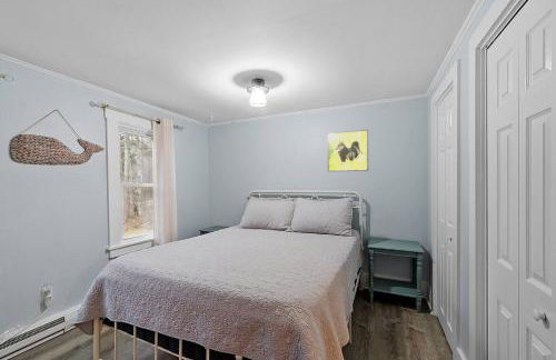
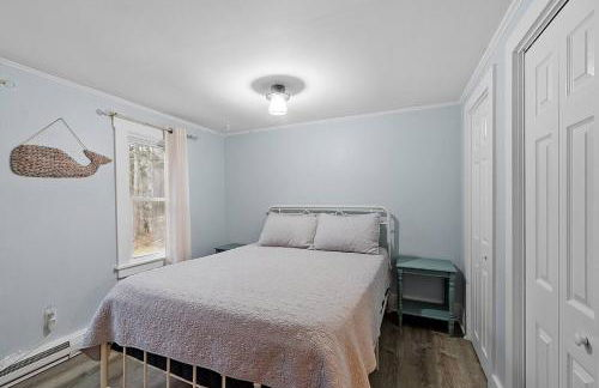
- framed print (347, 151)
